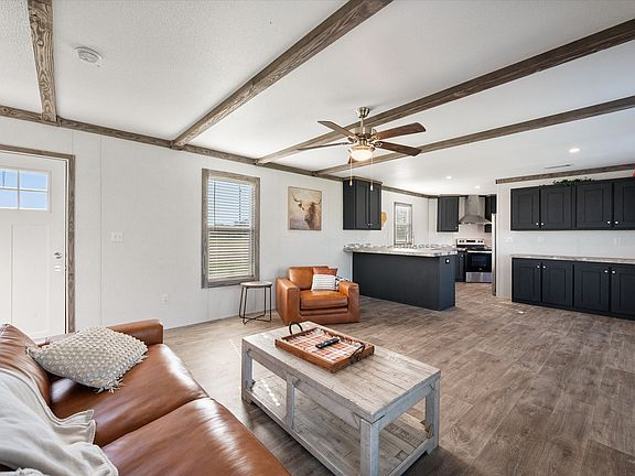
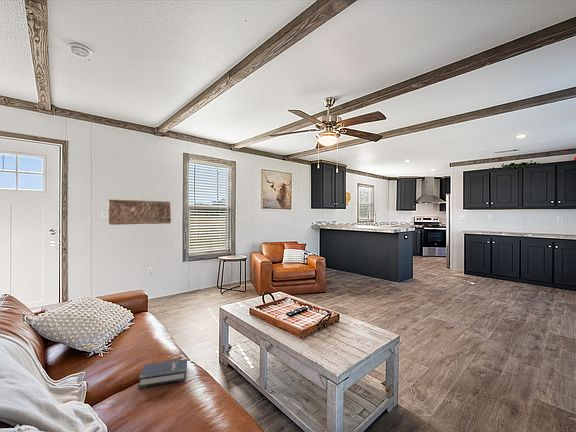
+ hardback book (164, 371)
+ relief panel (141, 212)
